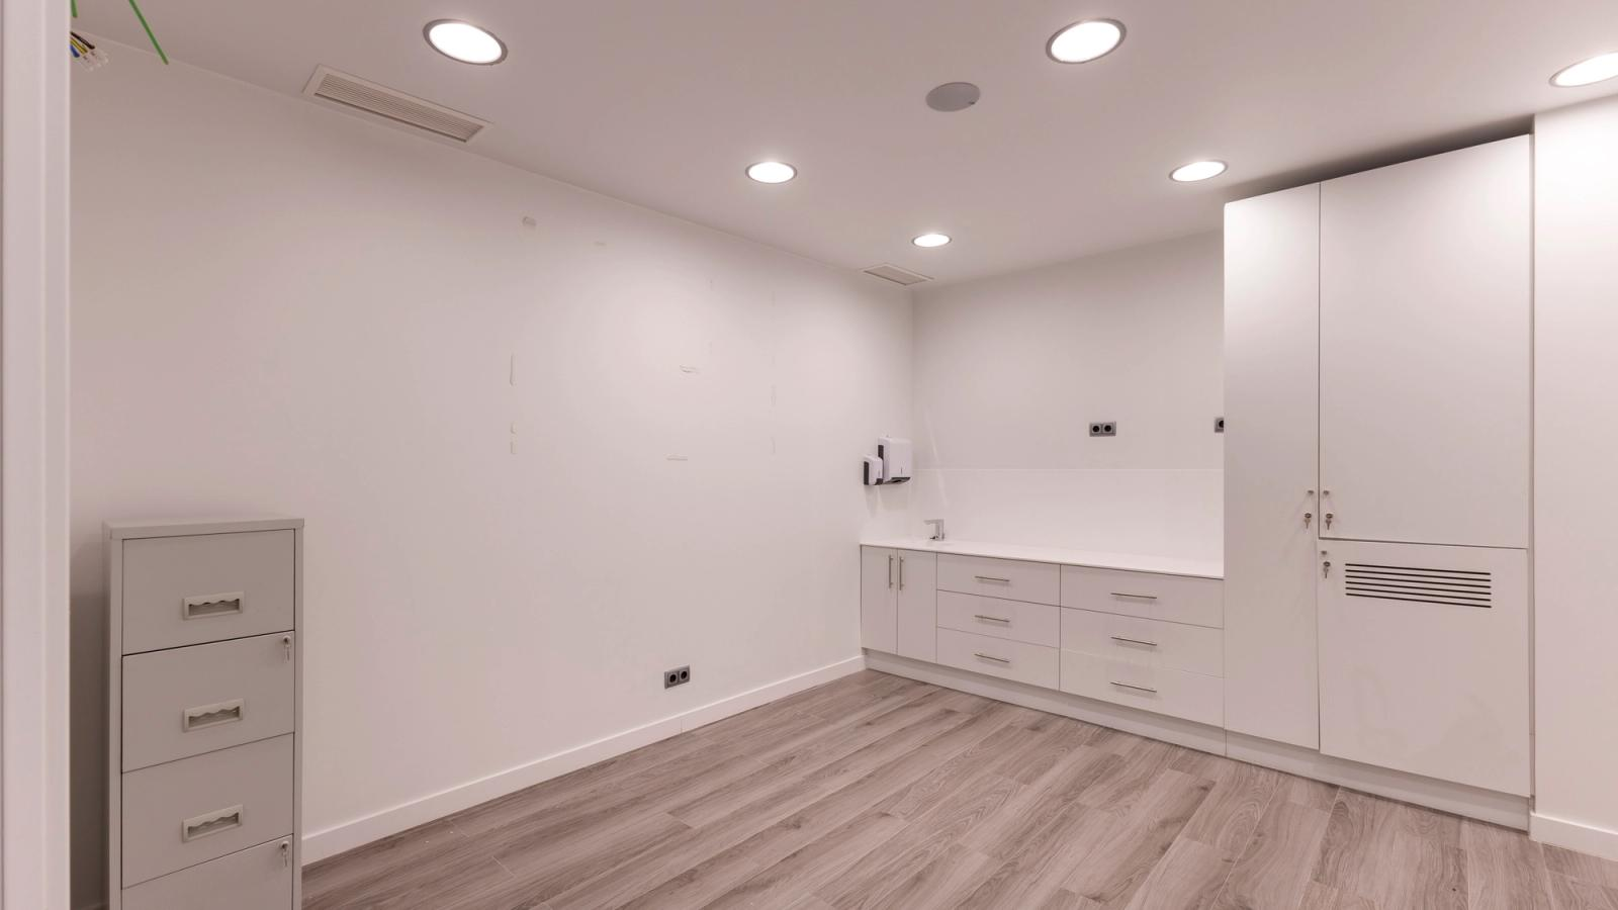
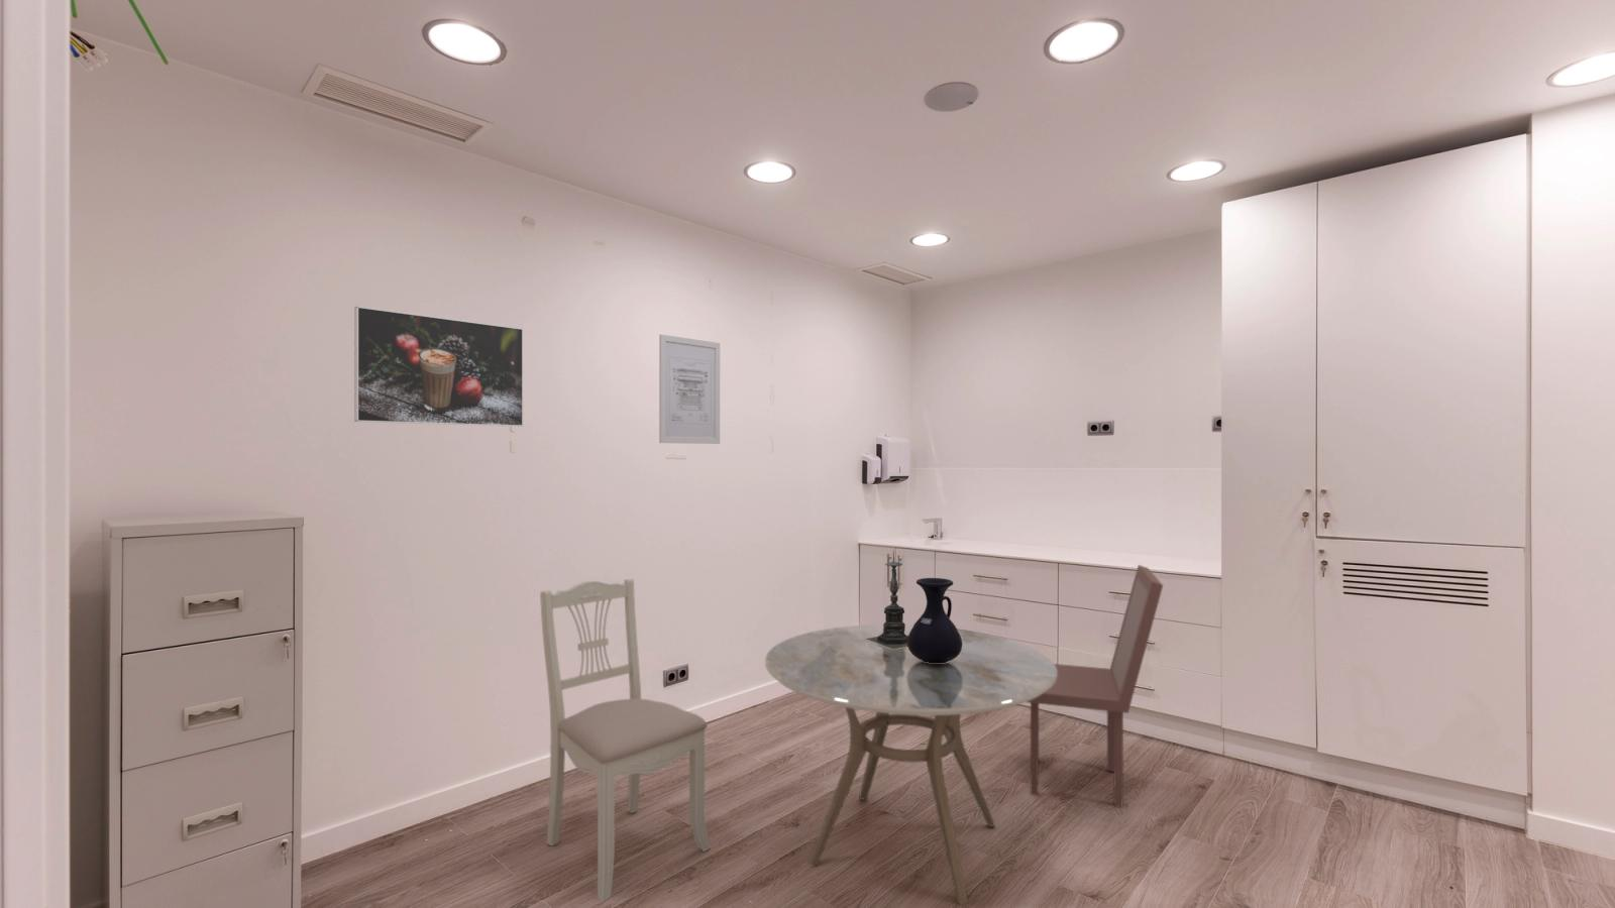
+ candle holder (894, 594)
+ vase (935, 621)
+ wall art (690, 390)
+ dining table (906, 751)
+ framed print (445, 371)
+ dining chair (622, 718)
+ dining chair (1088, 676)
